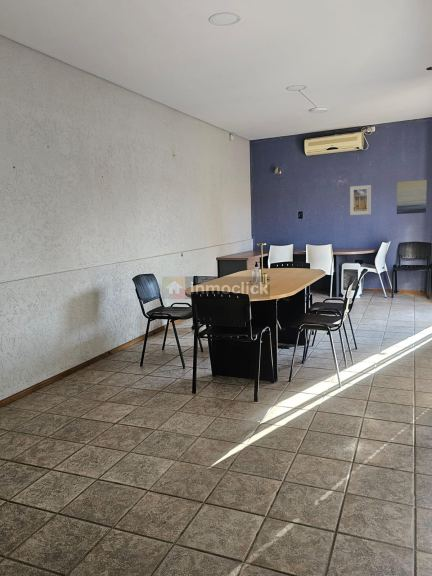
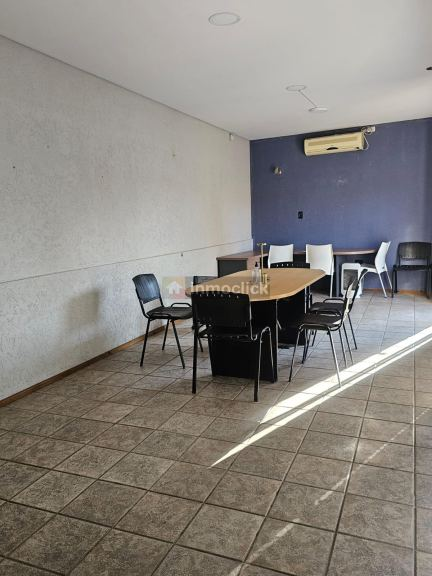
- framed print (360, 200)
- wall art (411, 197)
